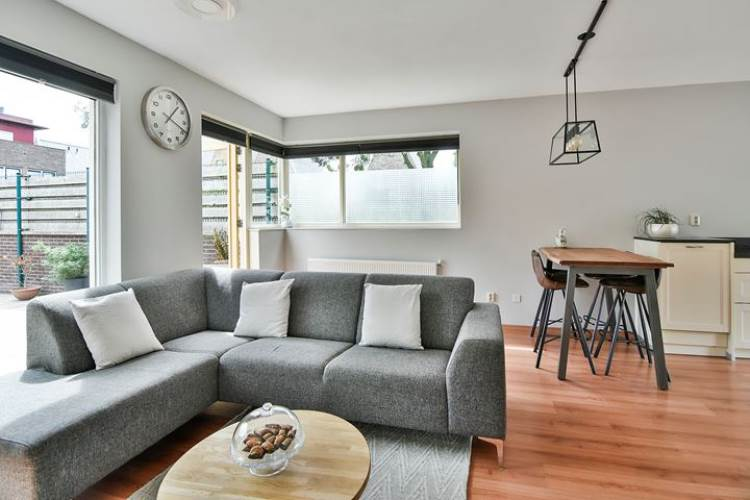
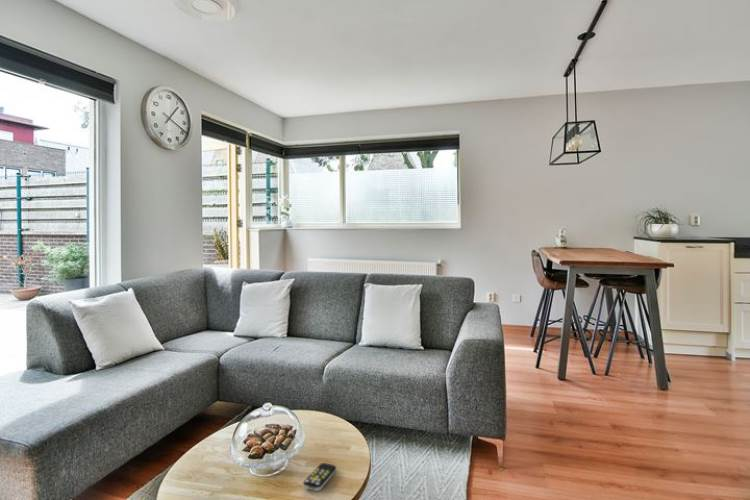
+ remote control (320, 476)
